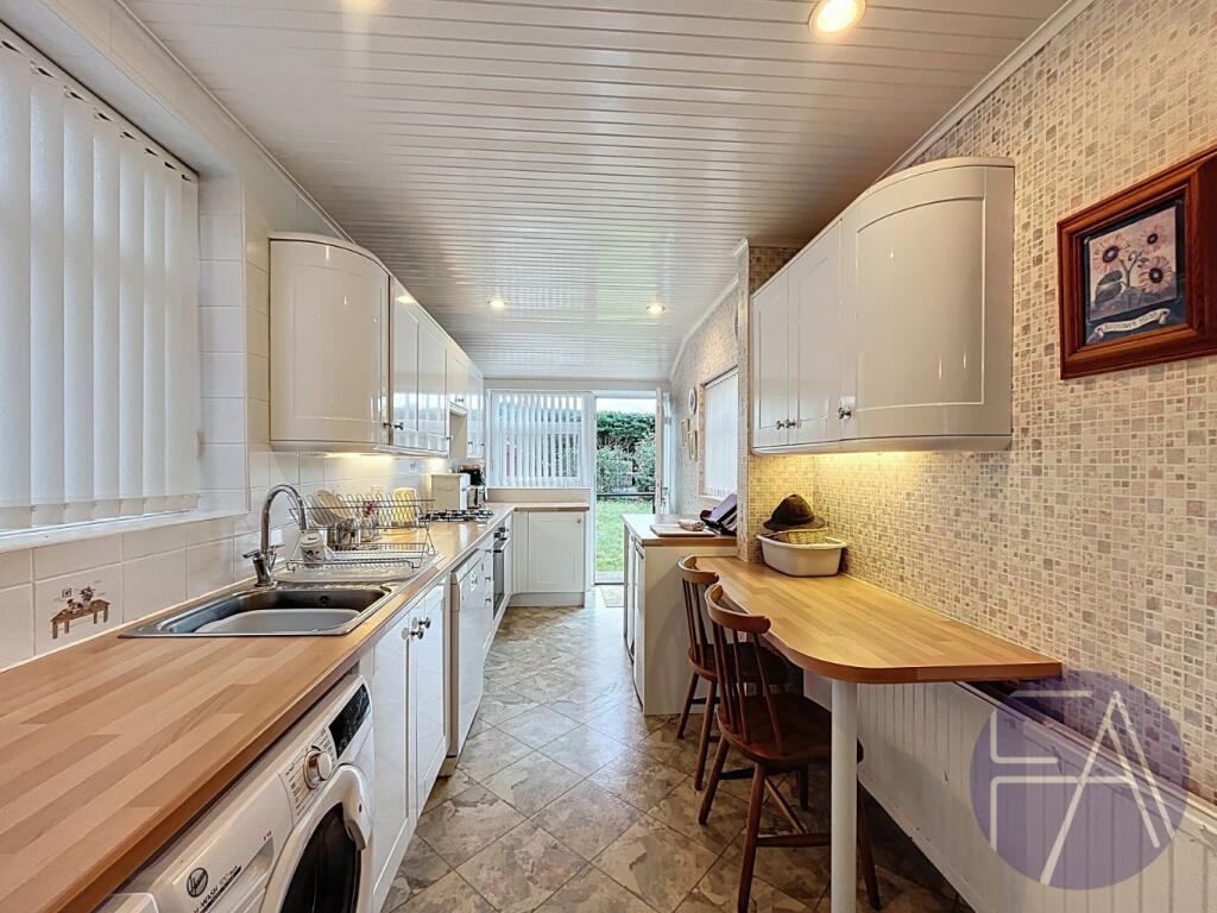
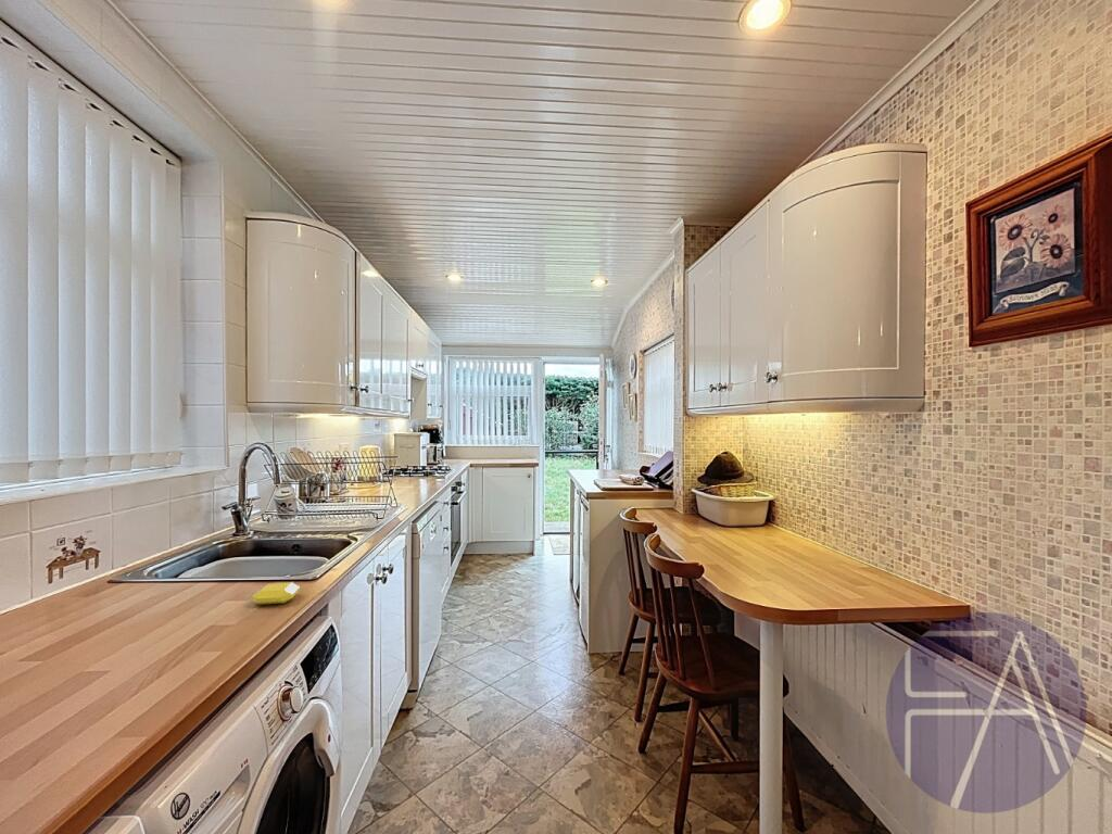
+ soap bar (276, 593)
